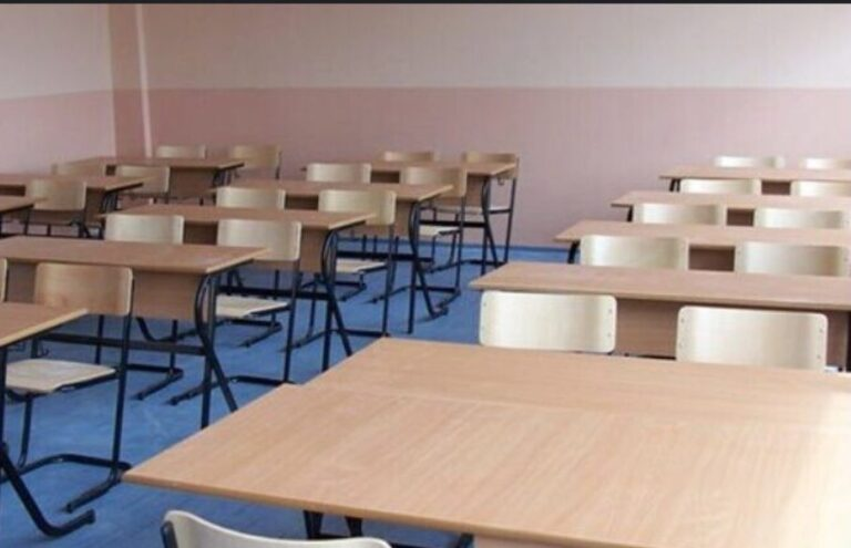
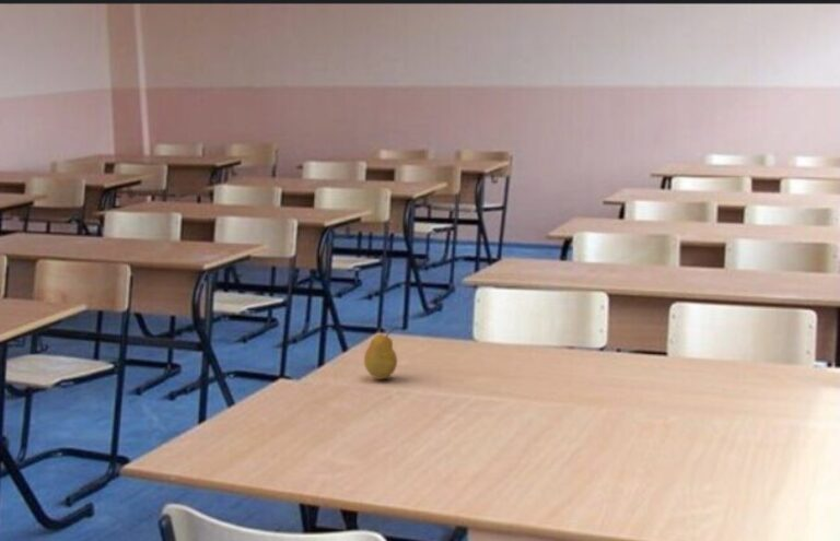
+ fruit (381, 353)
